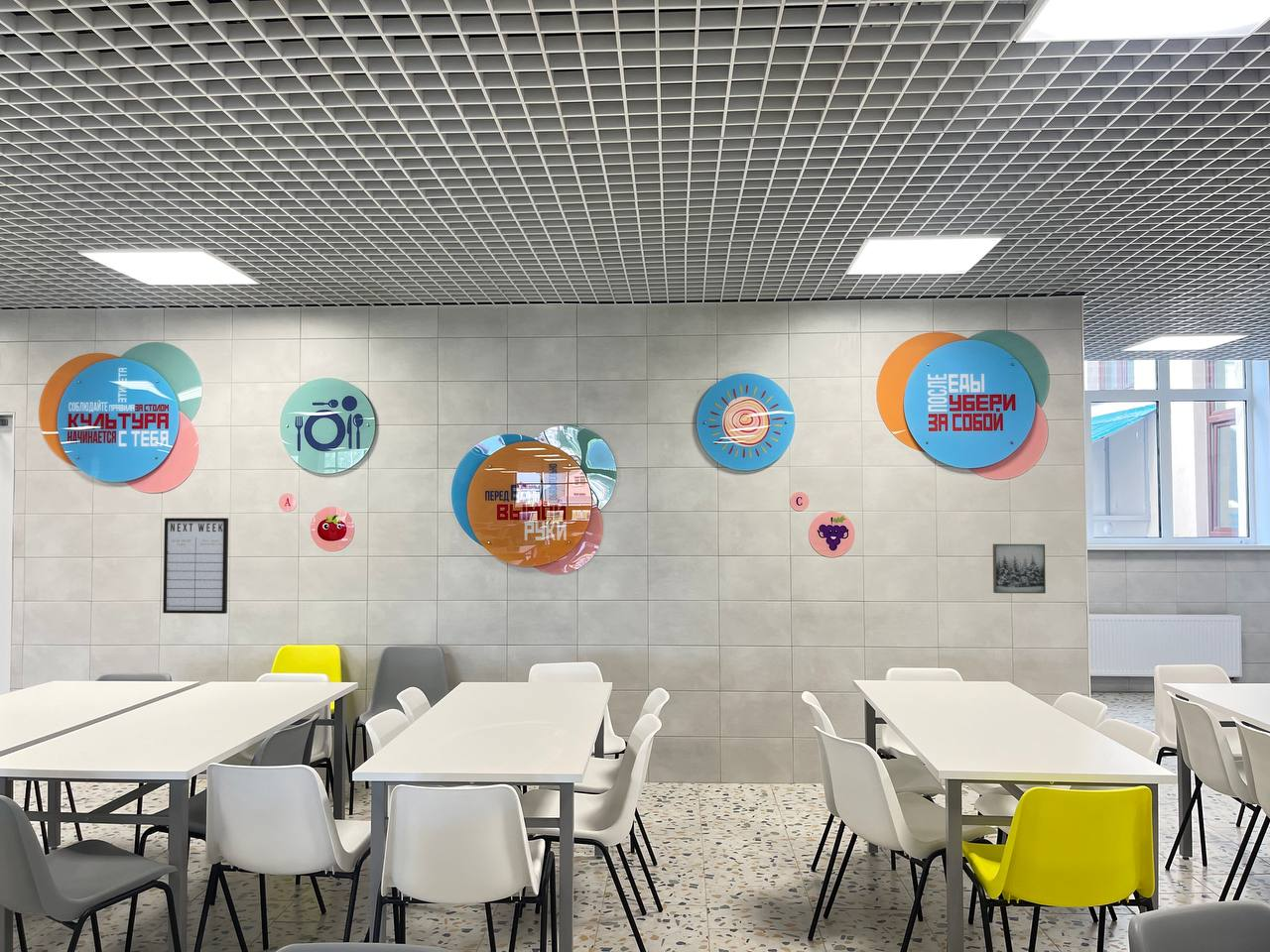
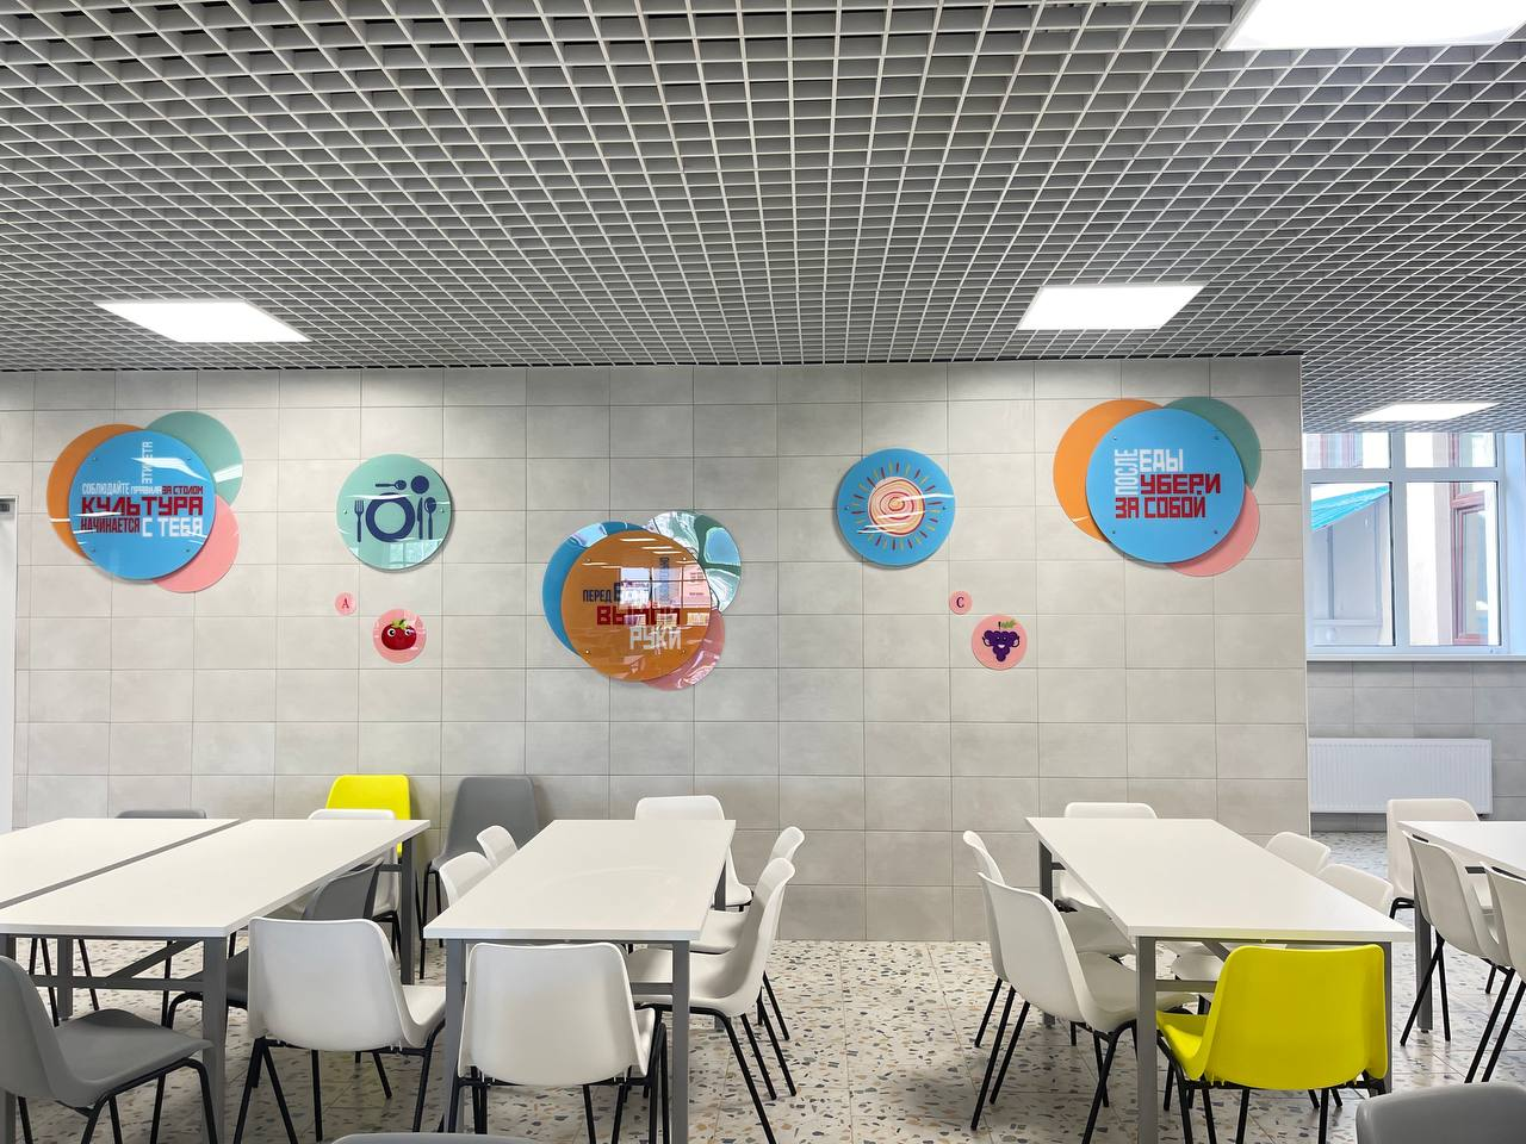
- wall art (1019, 568)
- writing board (195, 565)
